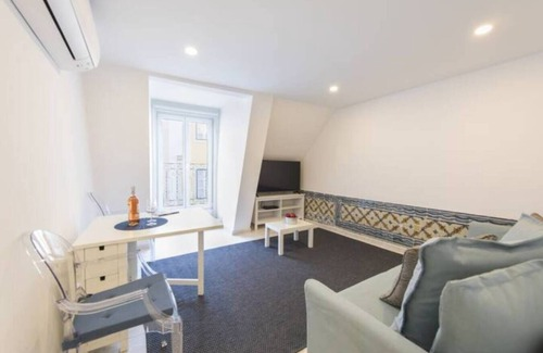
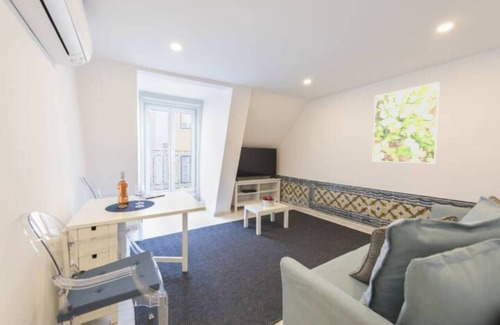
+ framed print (402, 126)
